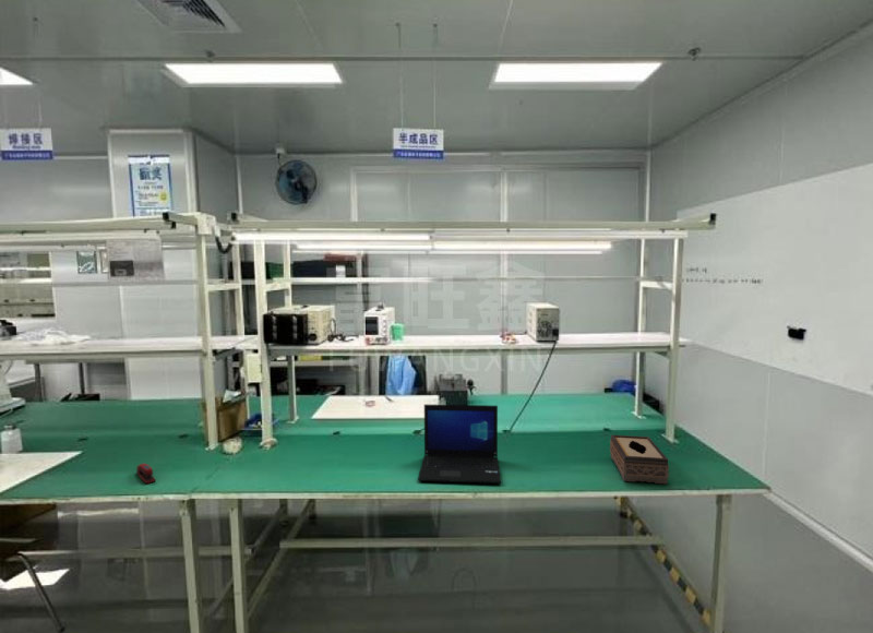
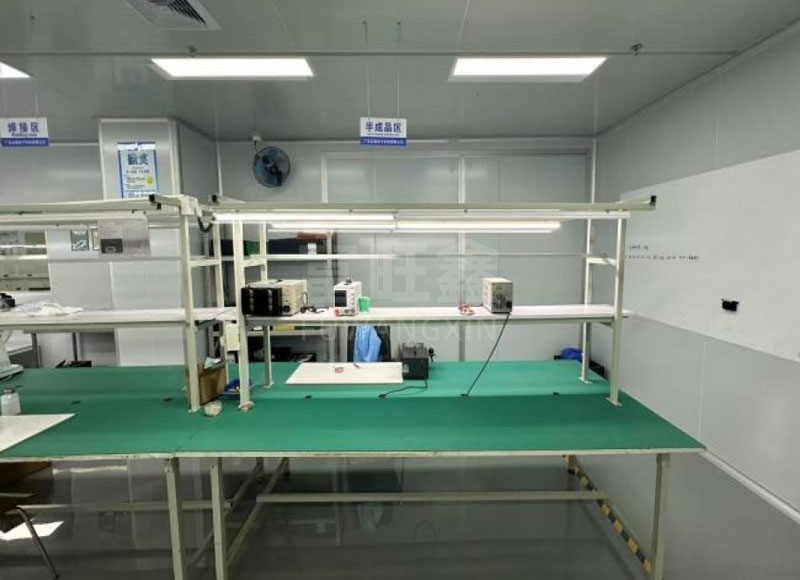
- tissue box (636, 457)
- stapler (145, 470)
- laptop (459, 441)
